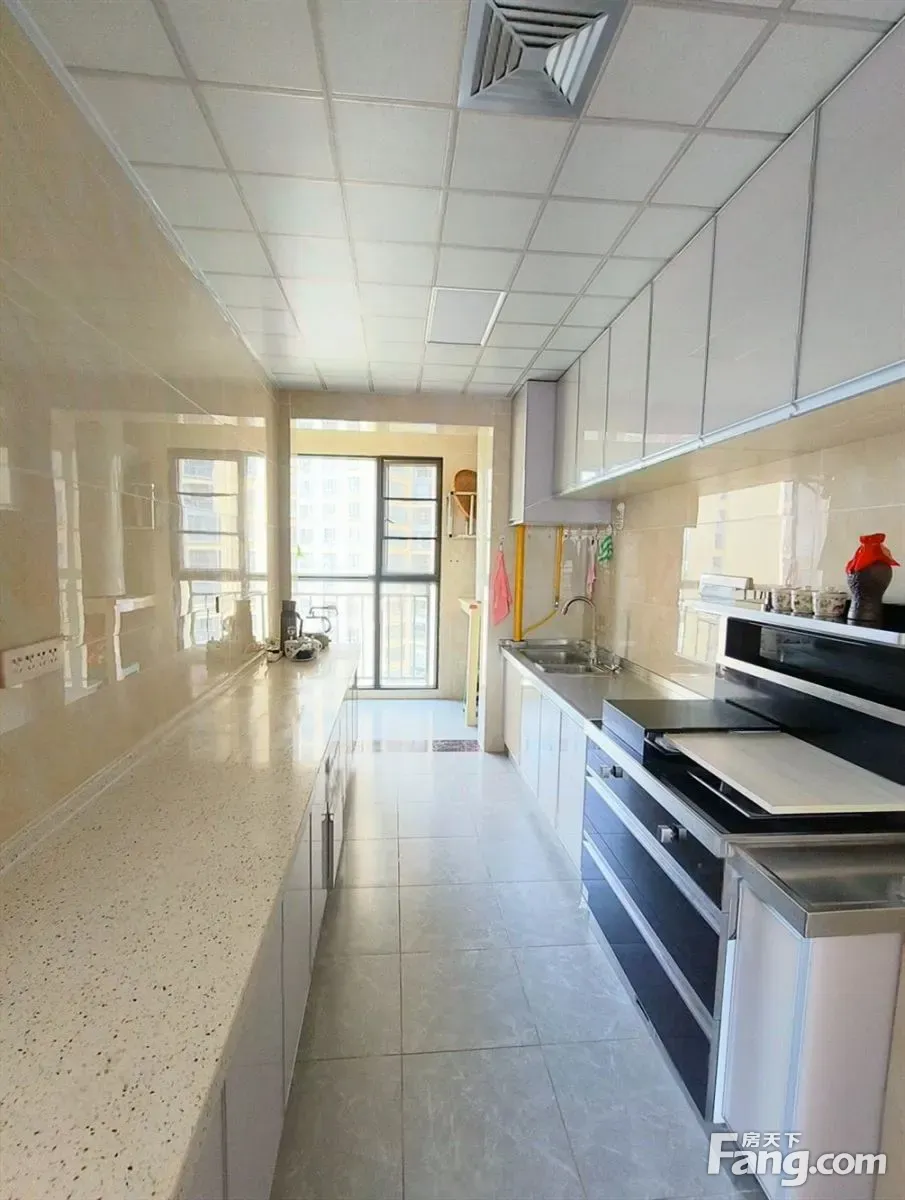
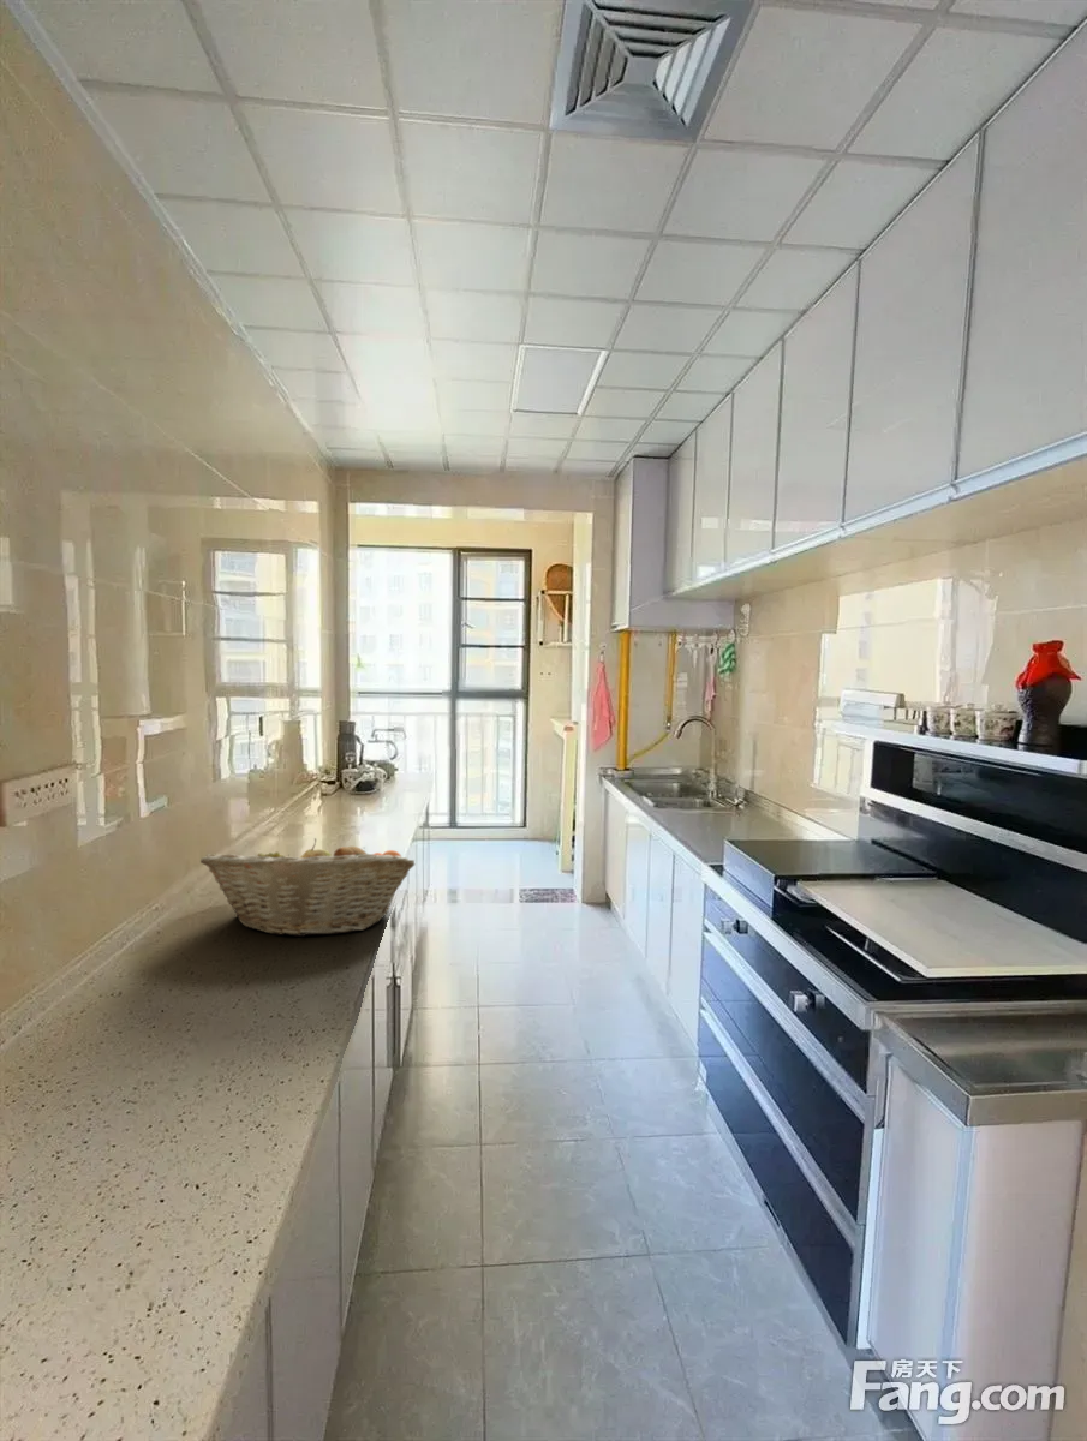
+ fruit basket (311, 877)
